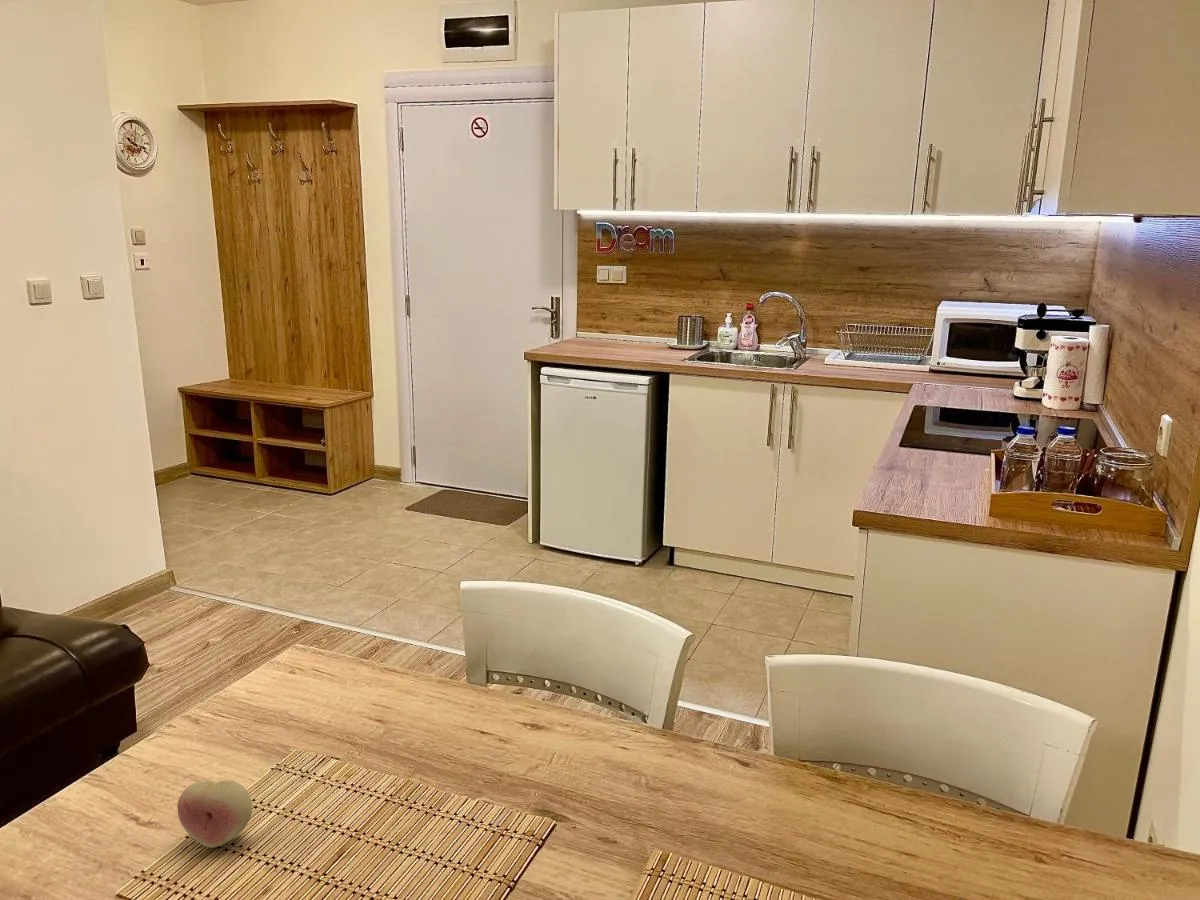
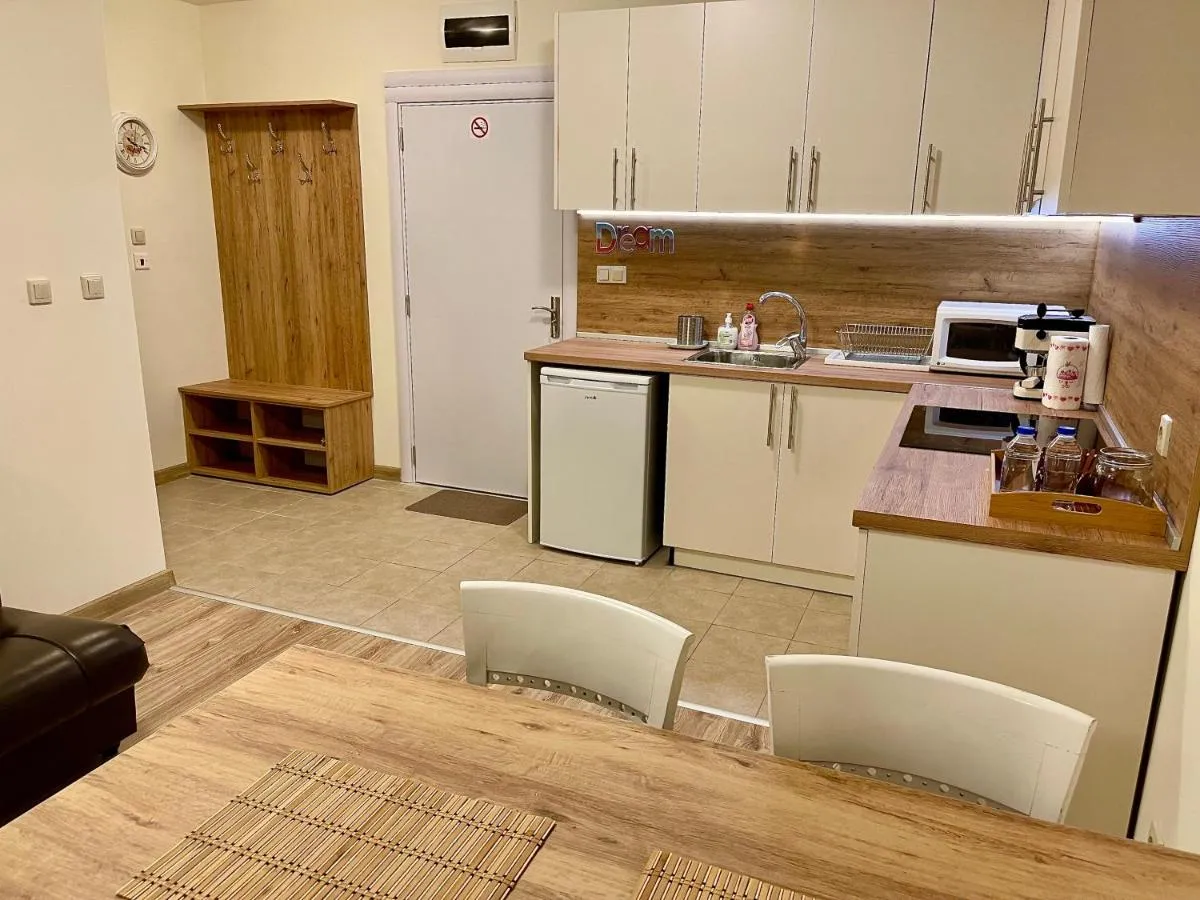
- fruit (214, 812)
